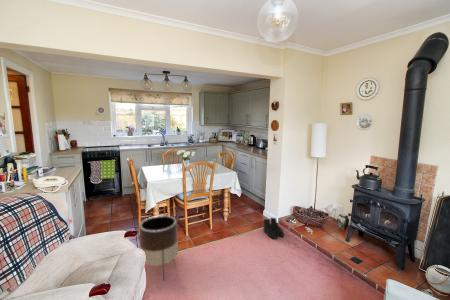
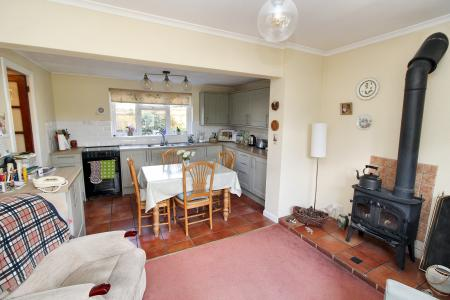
- boots (273, 226)
- planter (159, 246)
